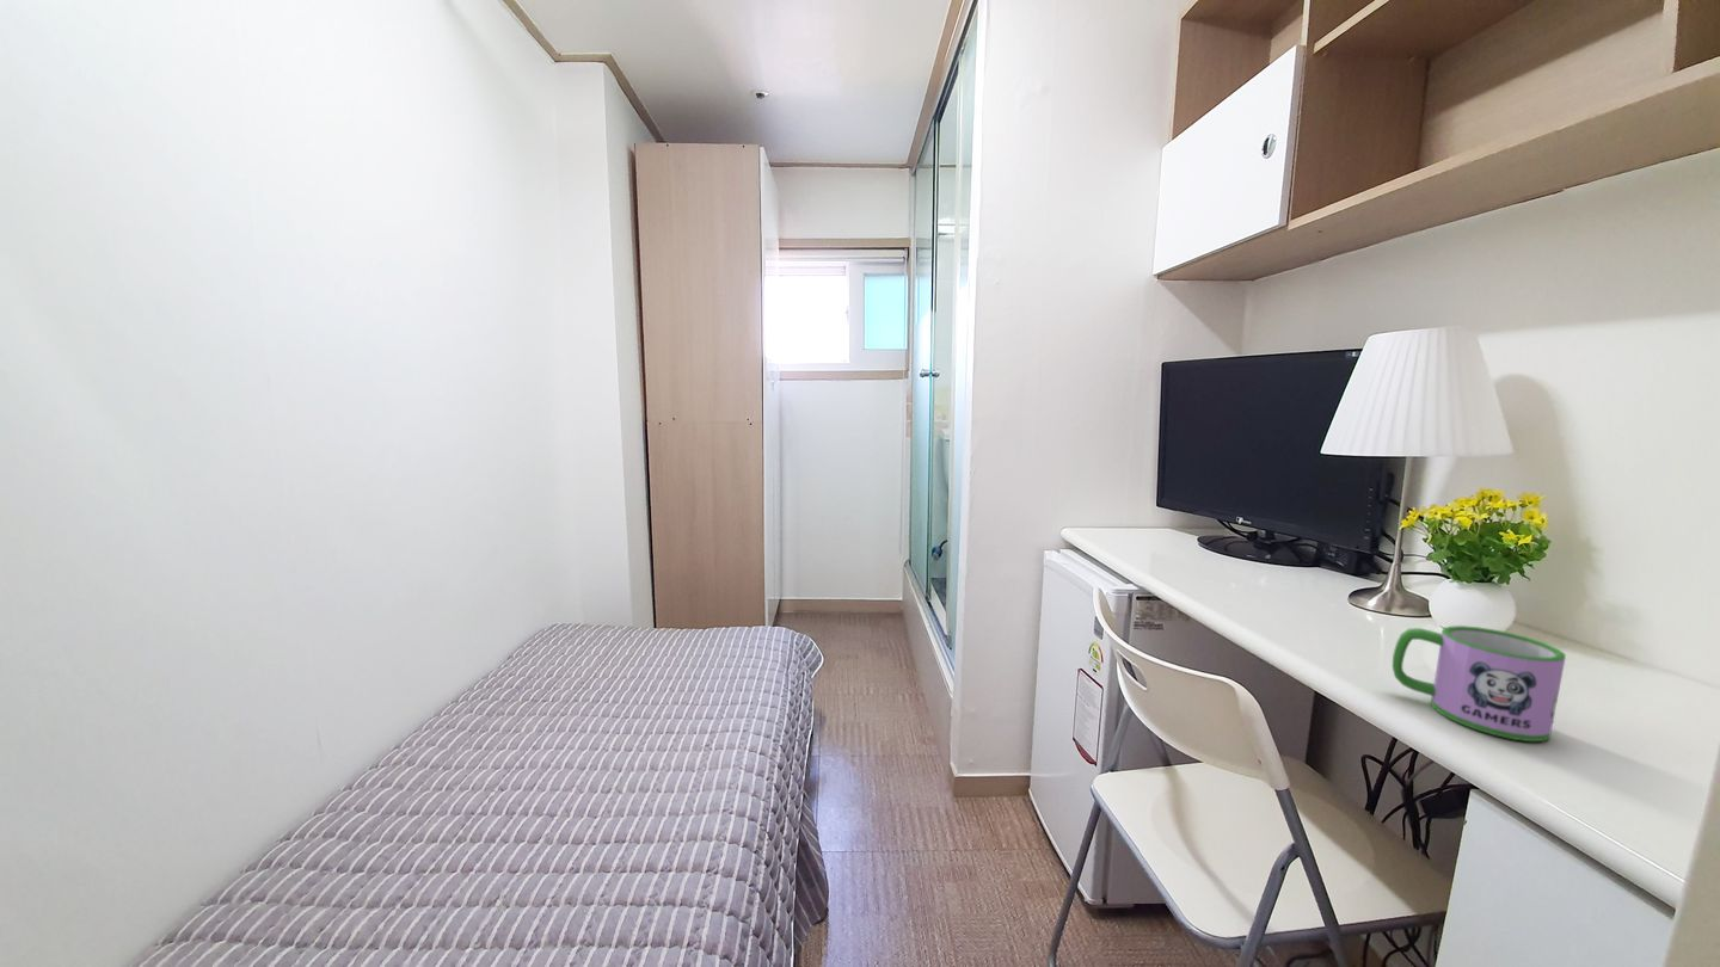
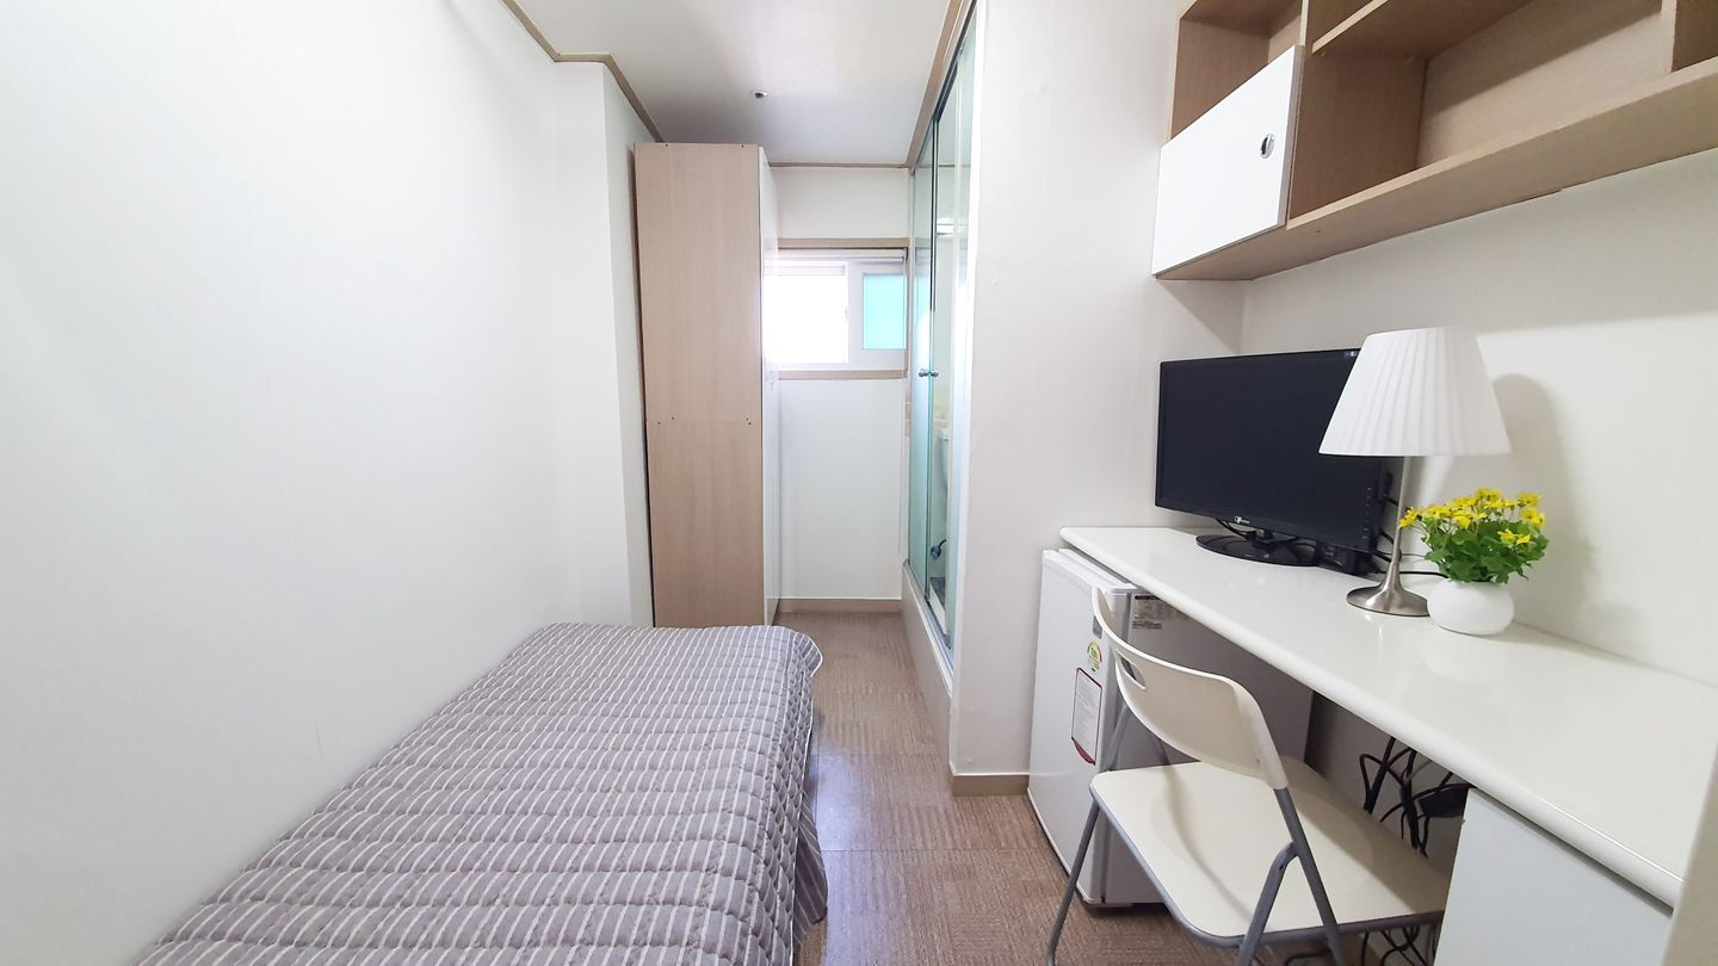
- mug (1469, 673)
